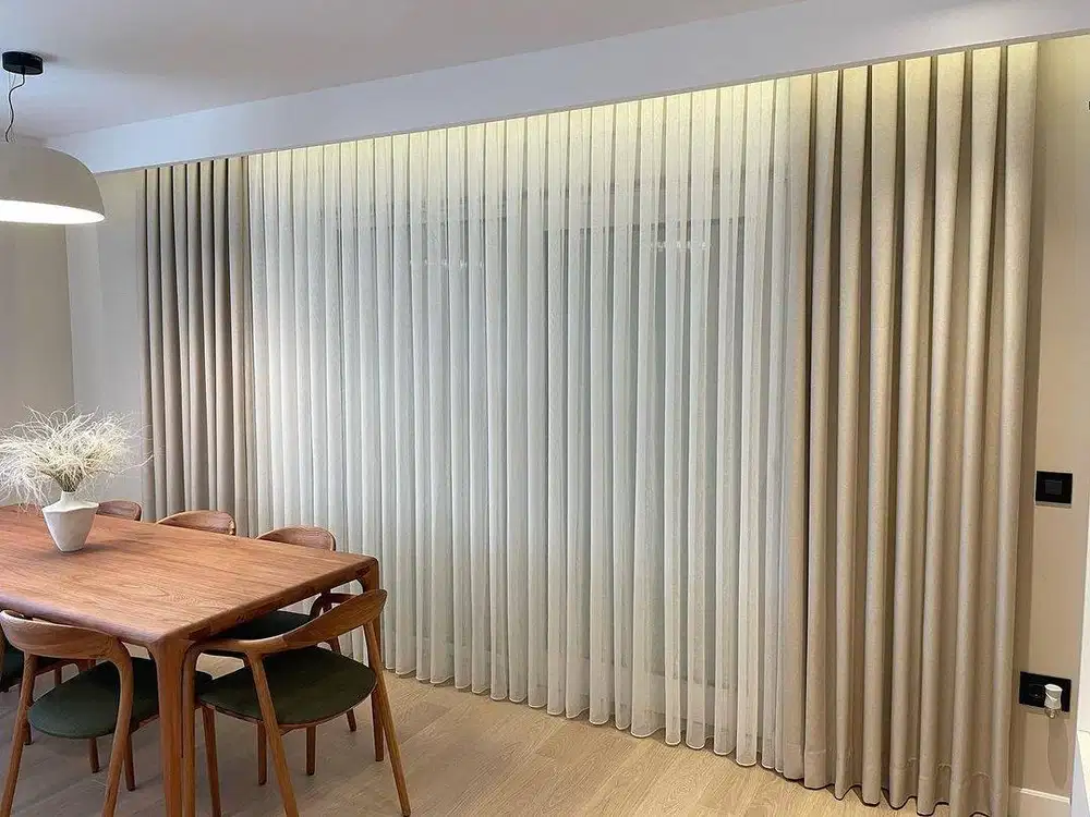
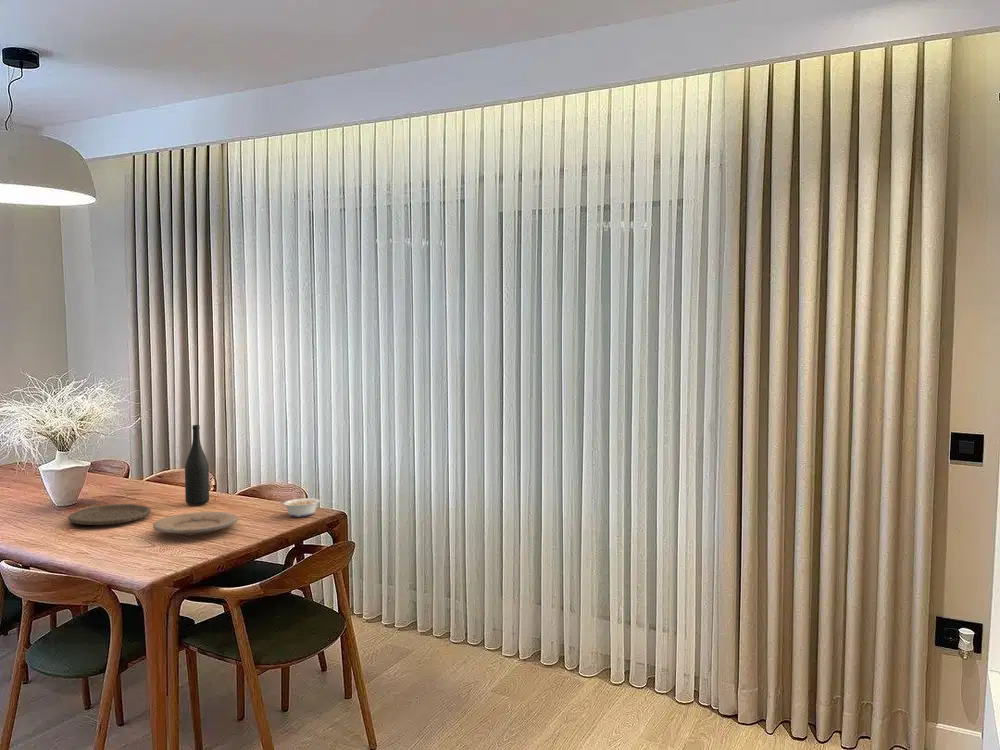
+ wine bottle (196, 464)
+ legume (300, 506)
+ plate (110, 515)
+ plate (196, 525)
